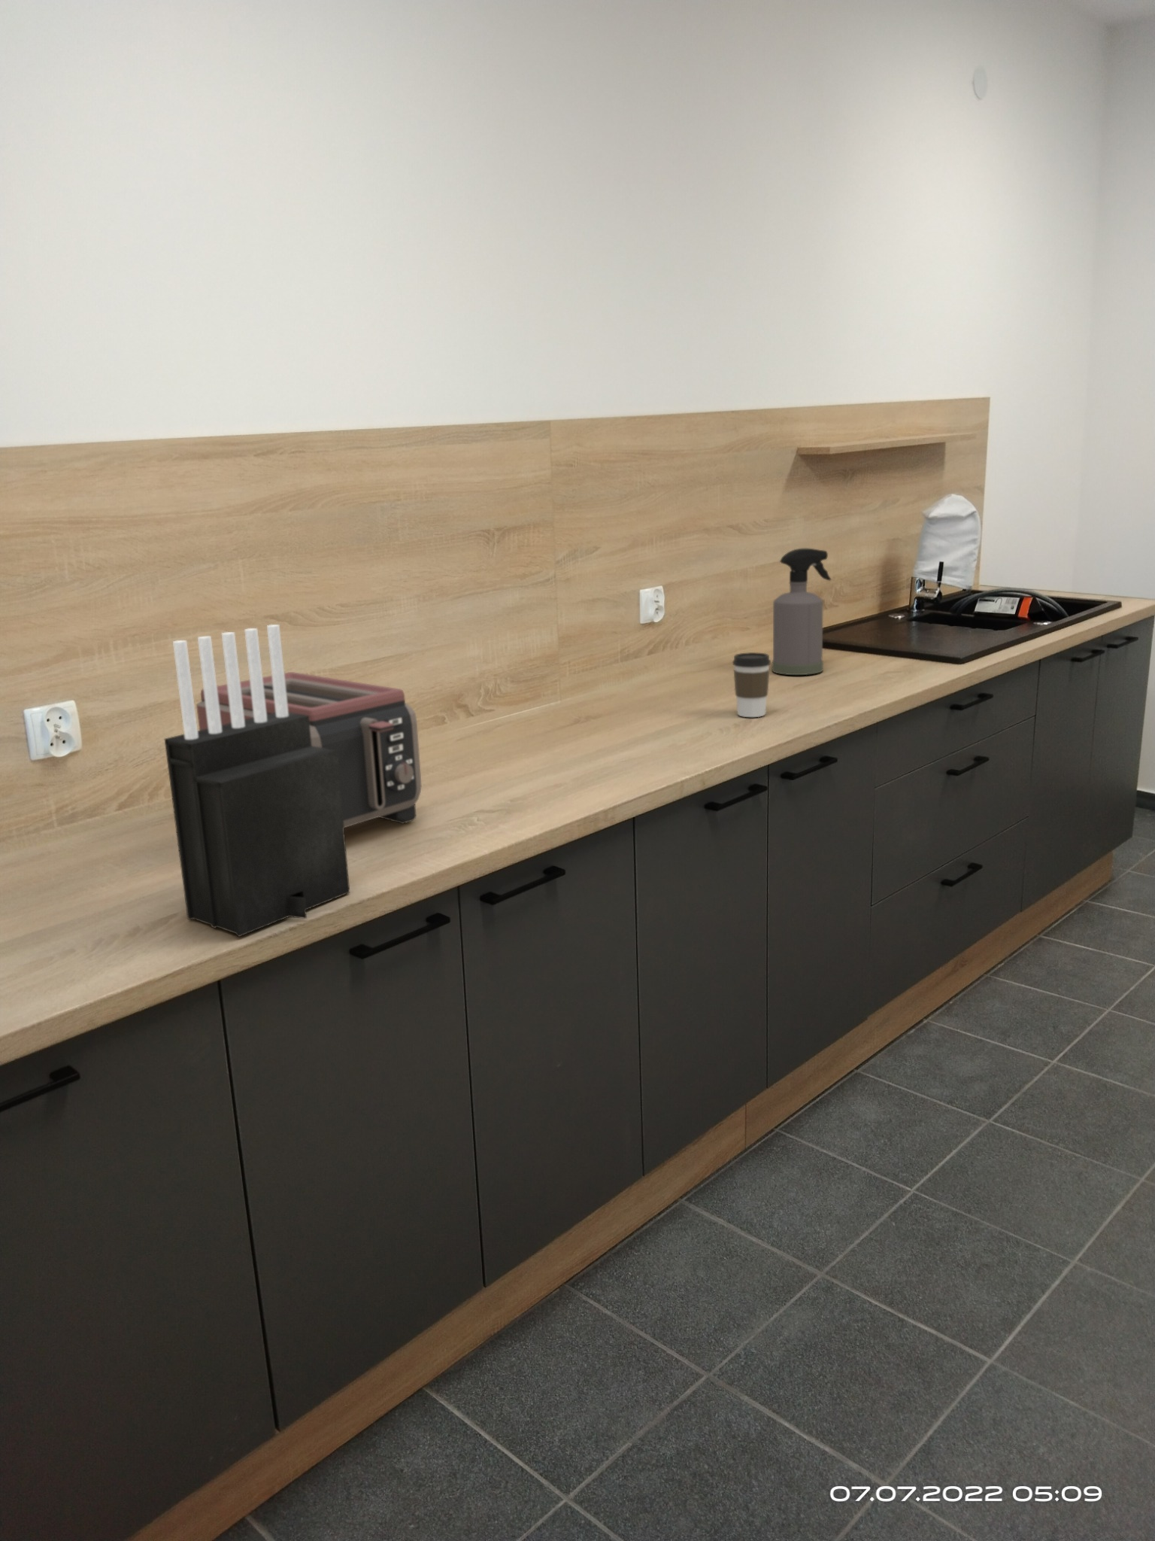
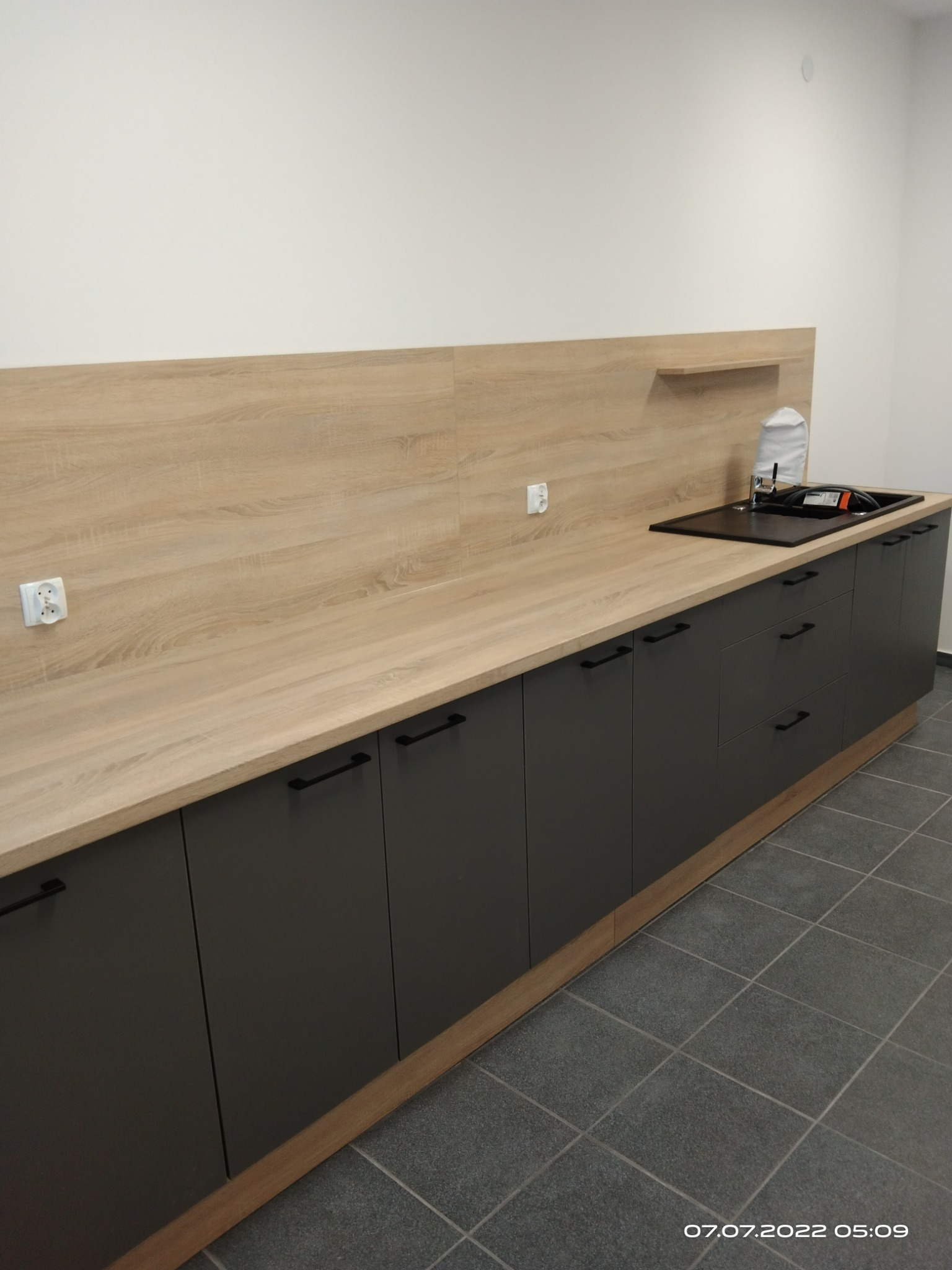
- toaster (317, 746)
- knife block (262, 775)
- coffee cup (751, 684)
- spray bottle (802, 609)
